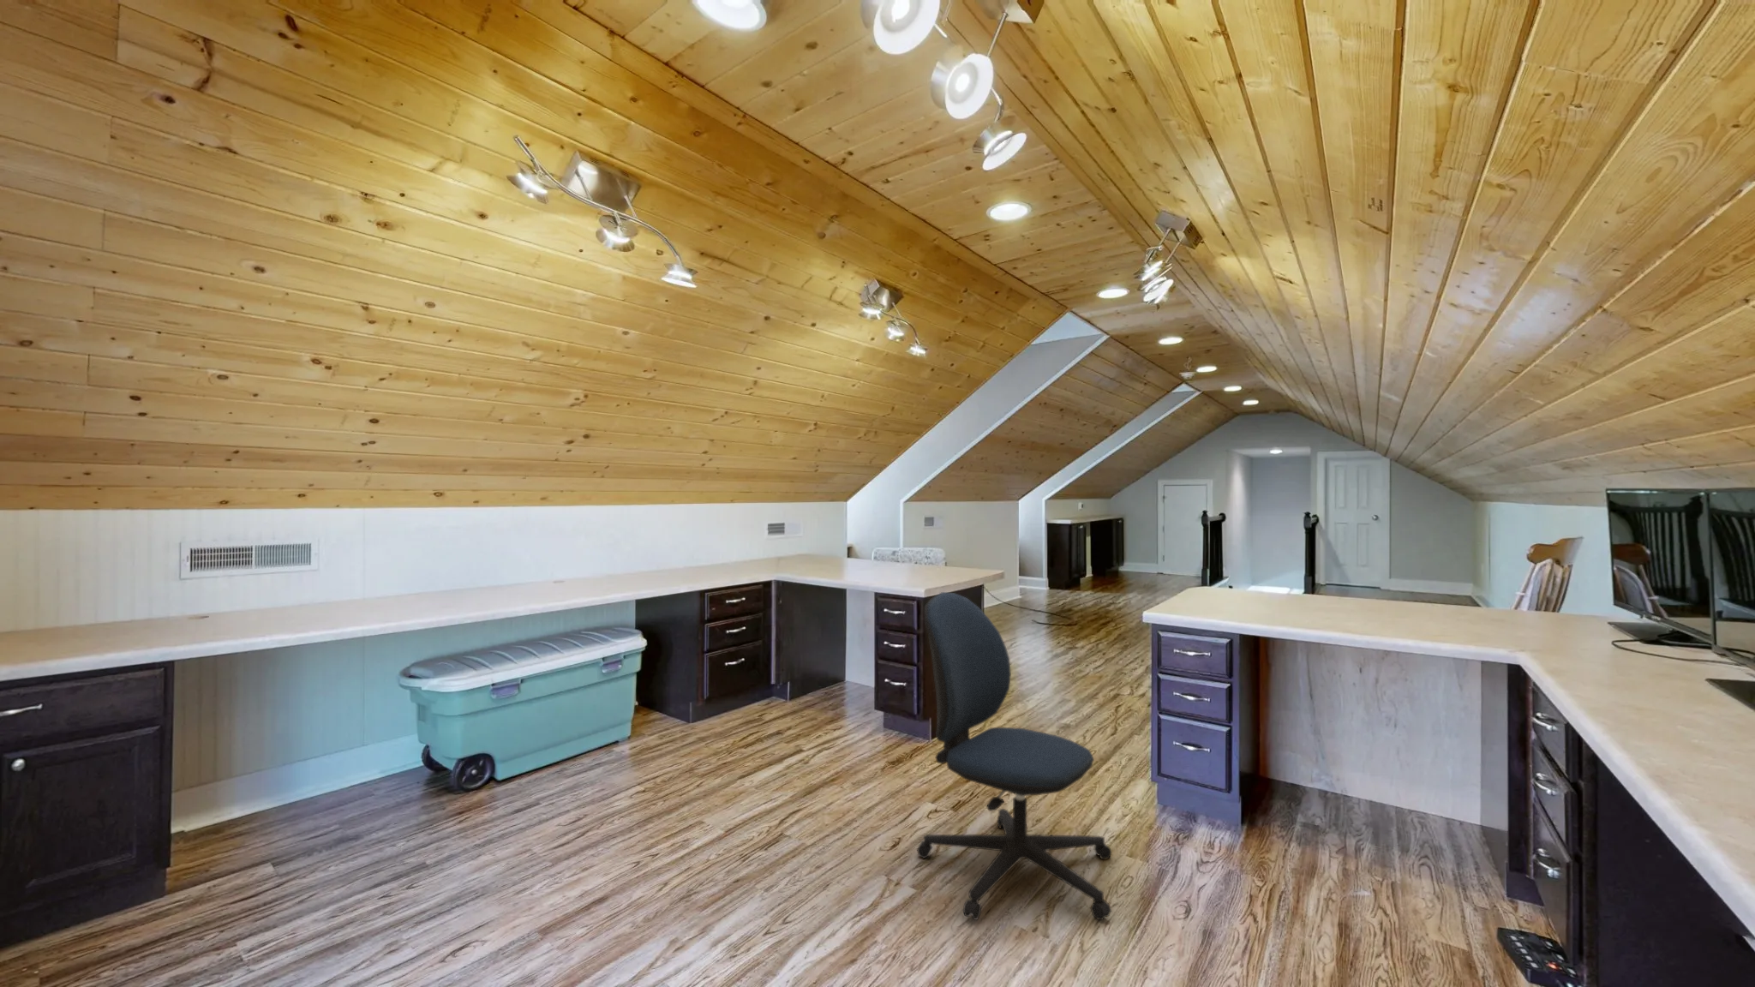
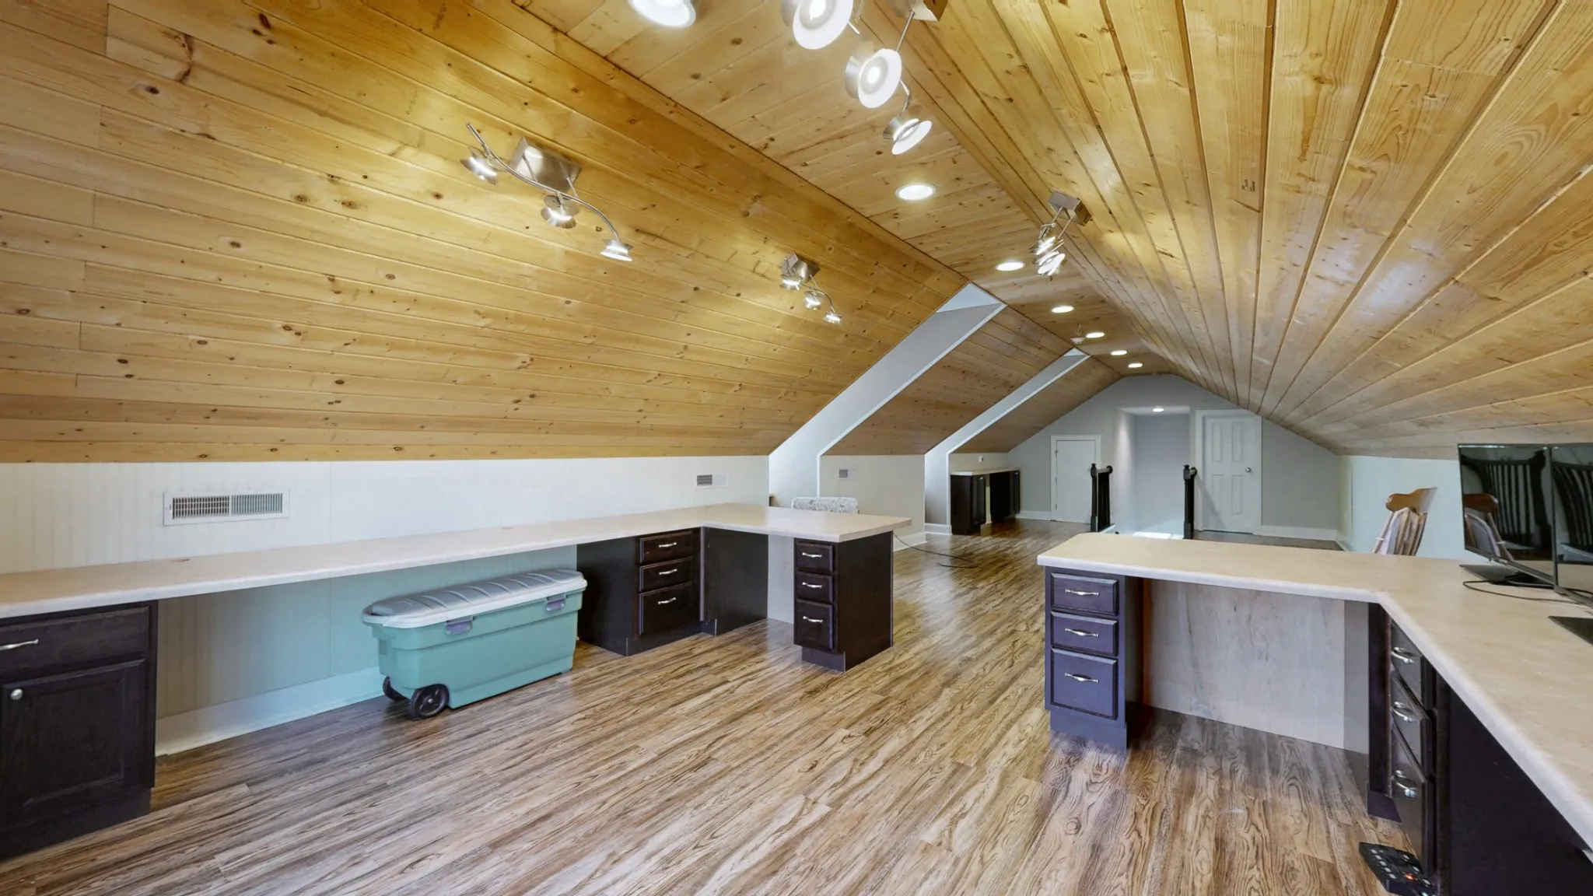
- office chair (1015, 736)
